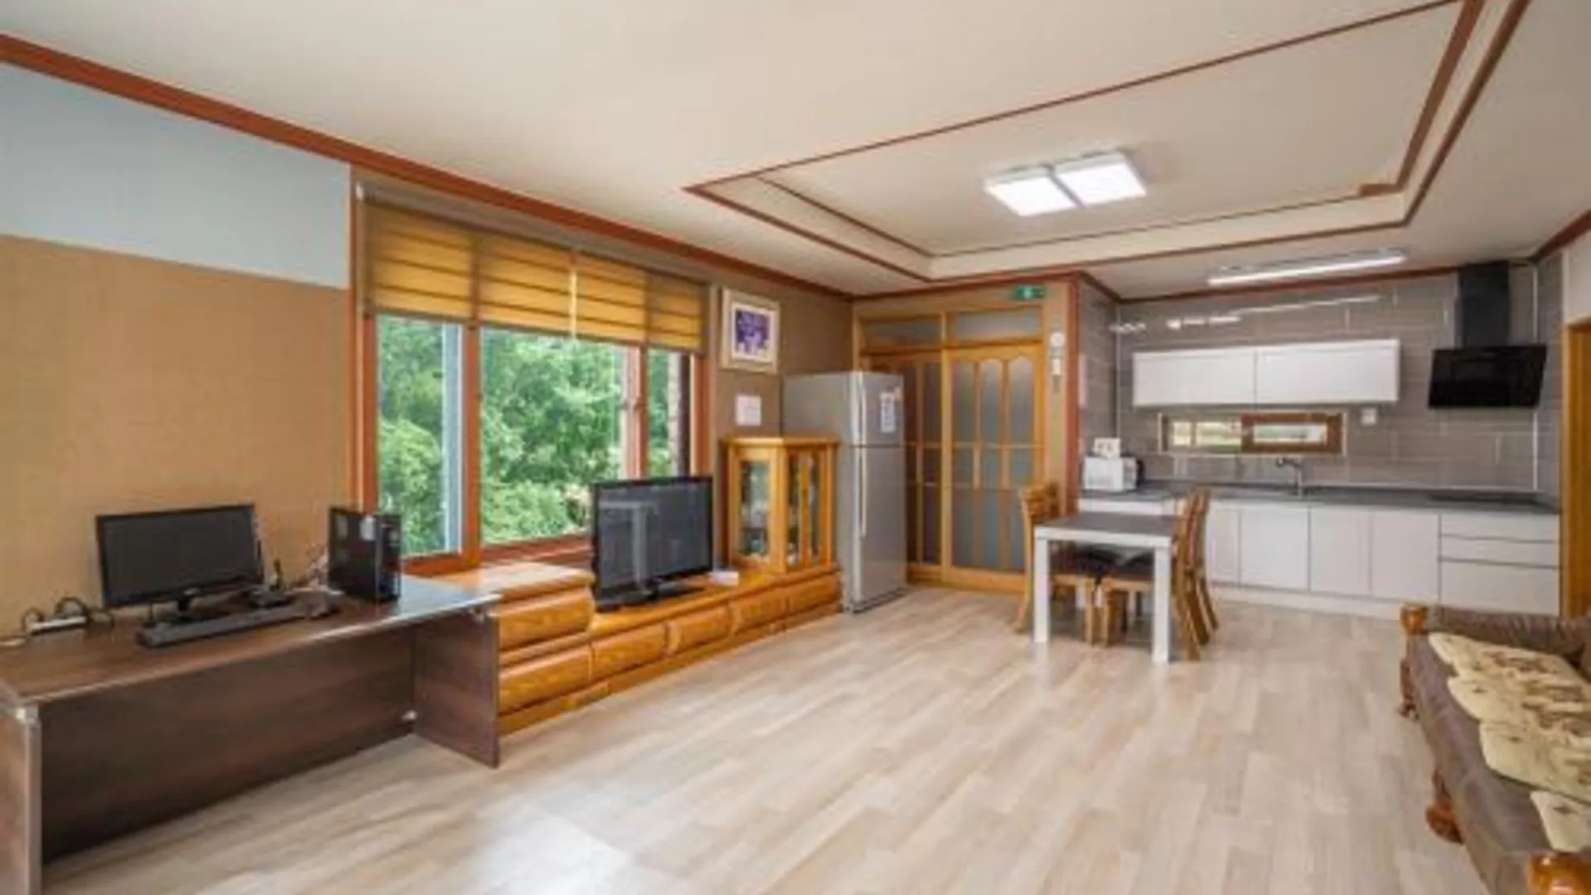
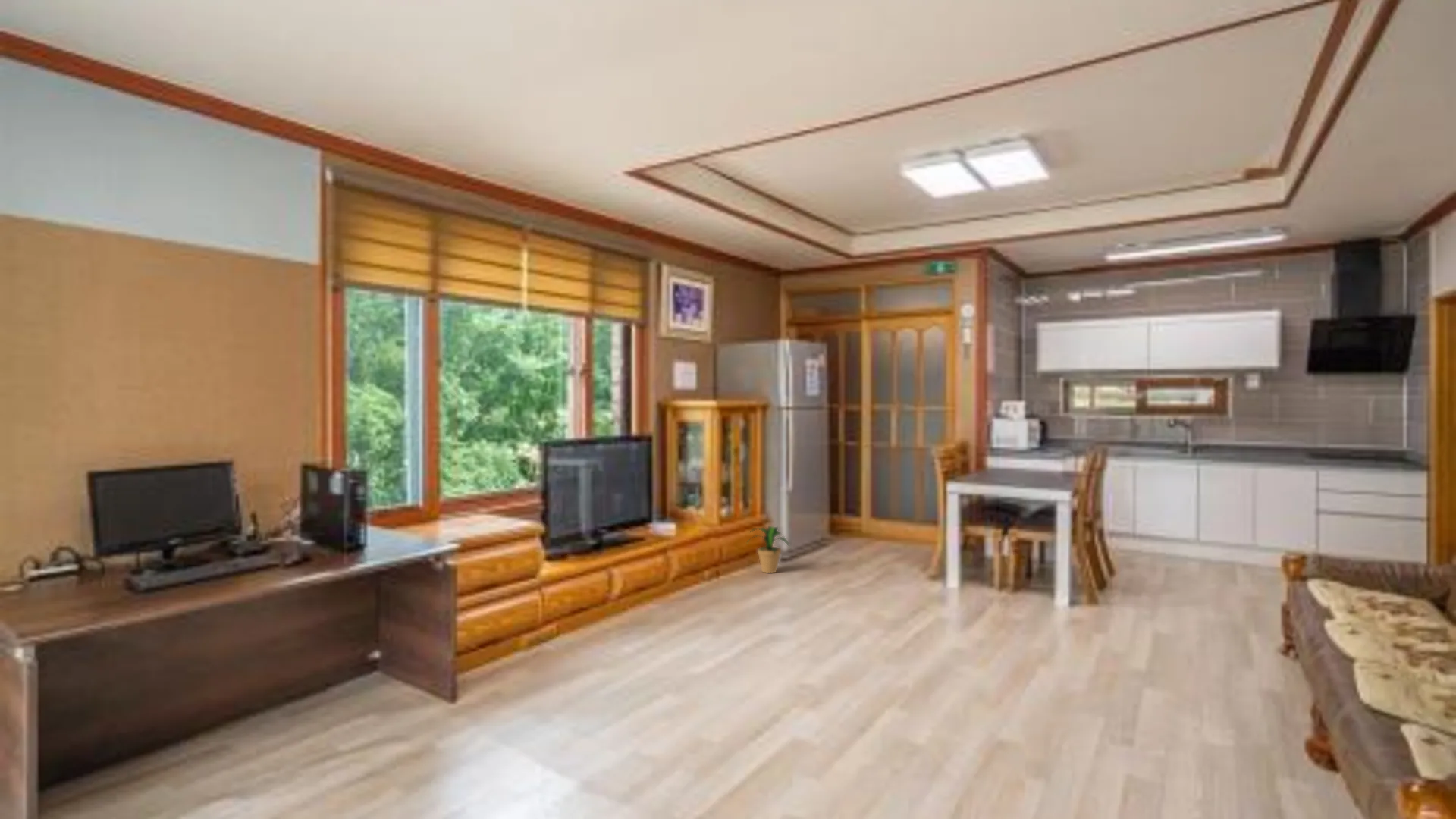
+ potted plant (769, 549)
